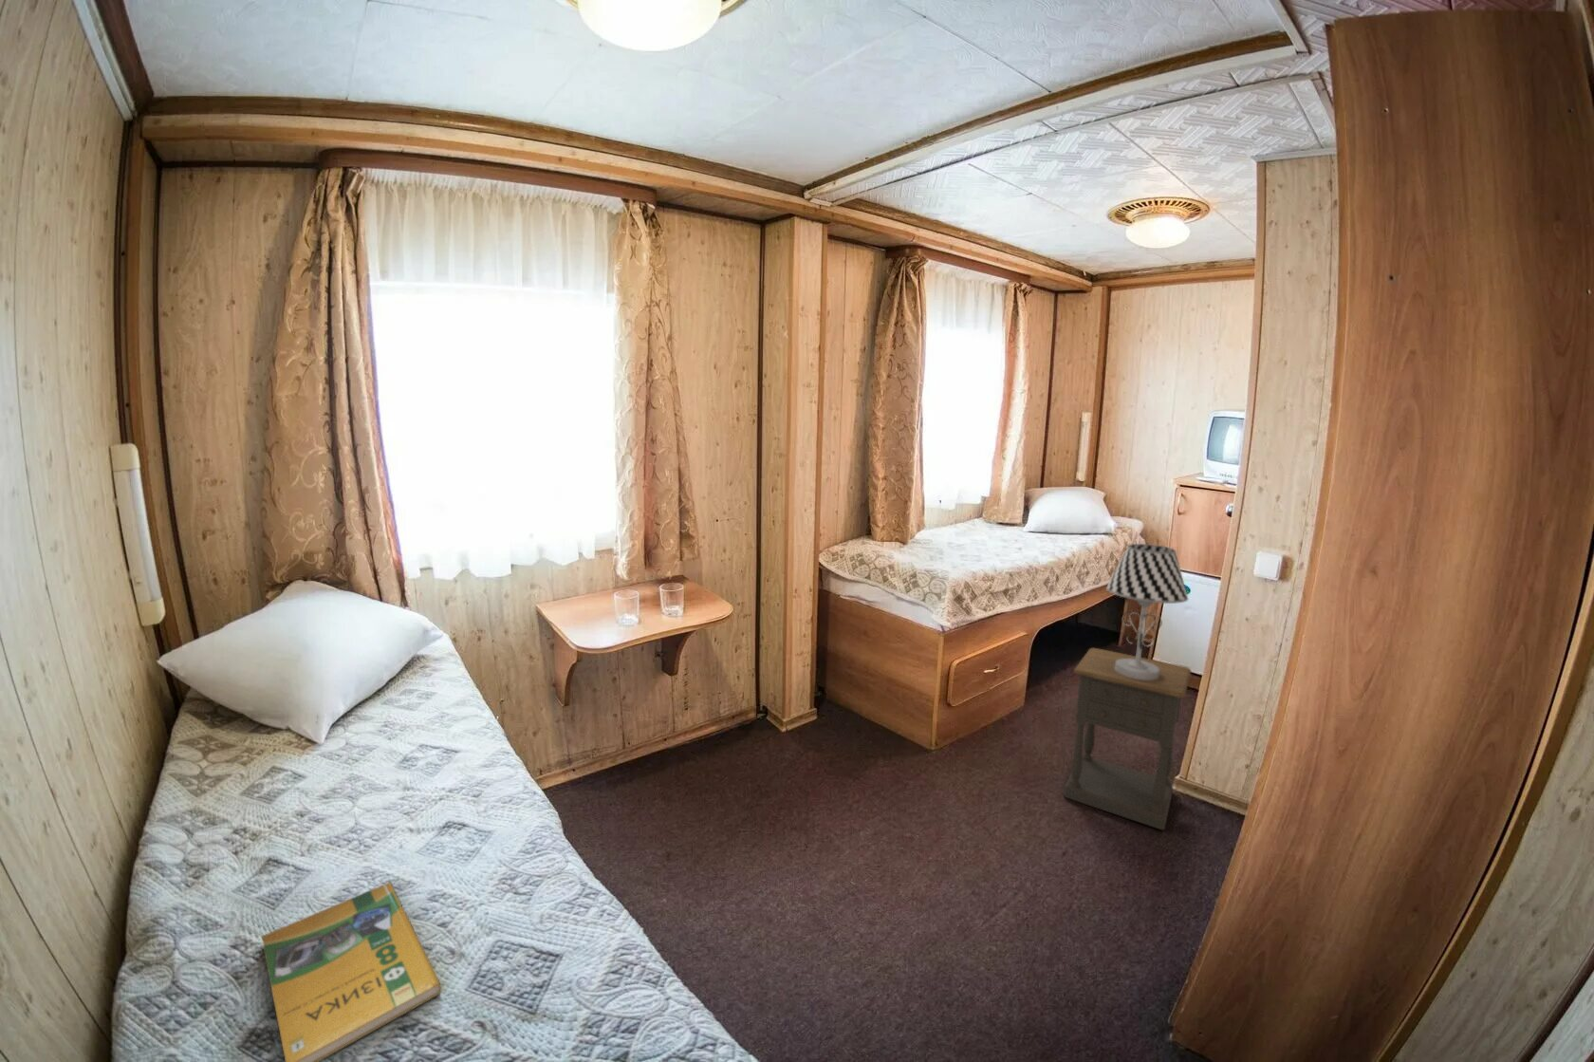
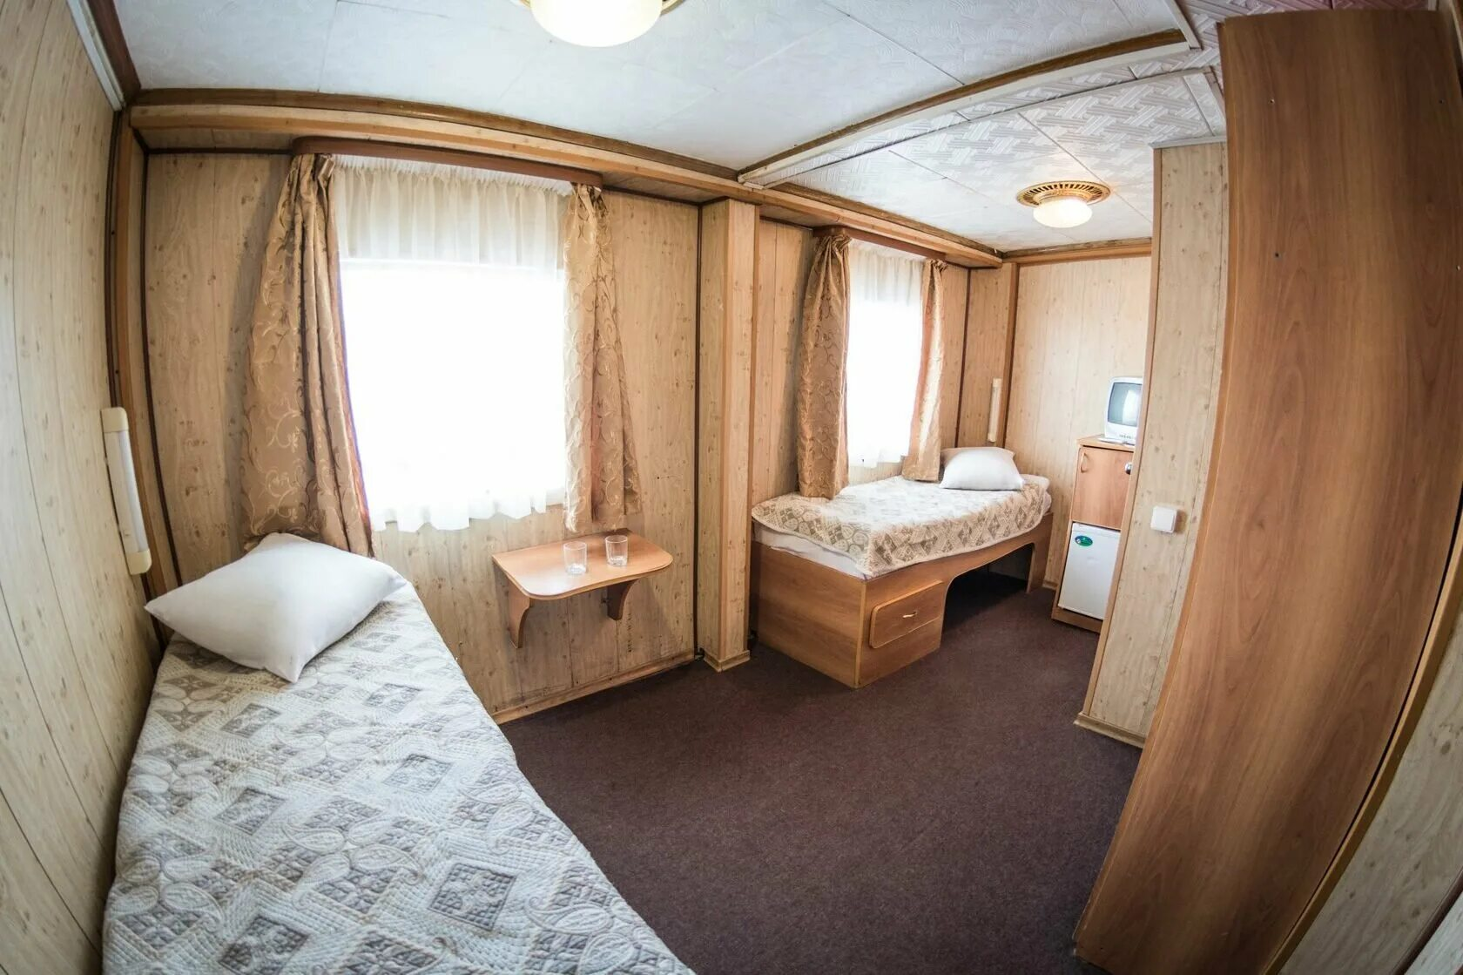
- table lamp (1144, 610)
- nightstand (1126, 731)
- booklet (348, 964)
